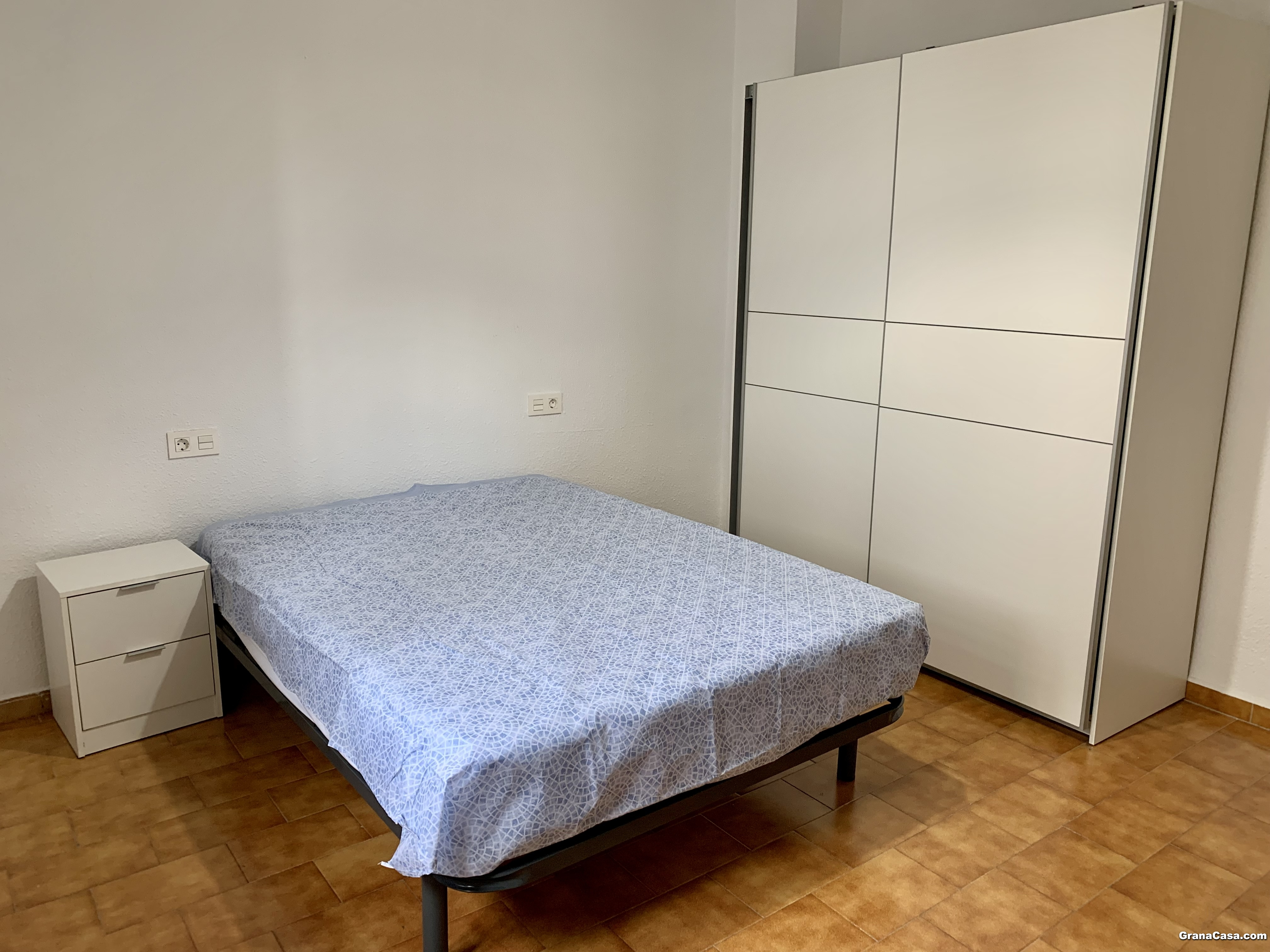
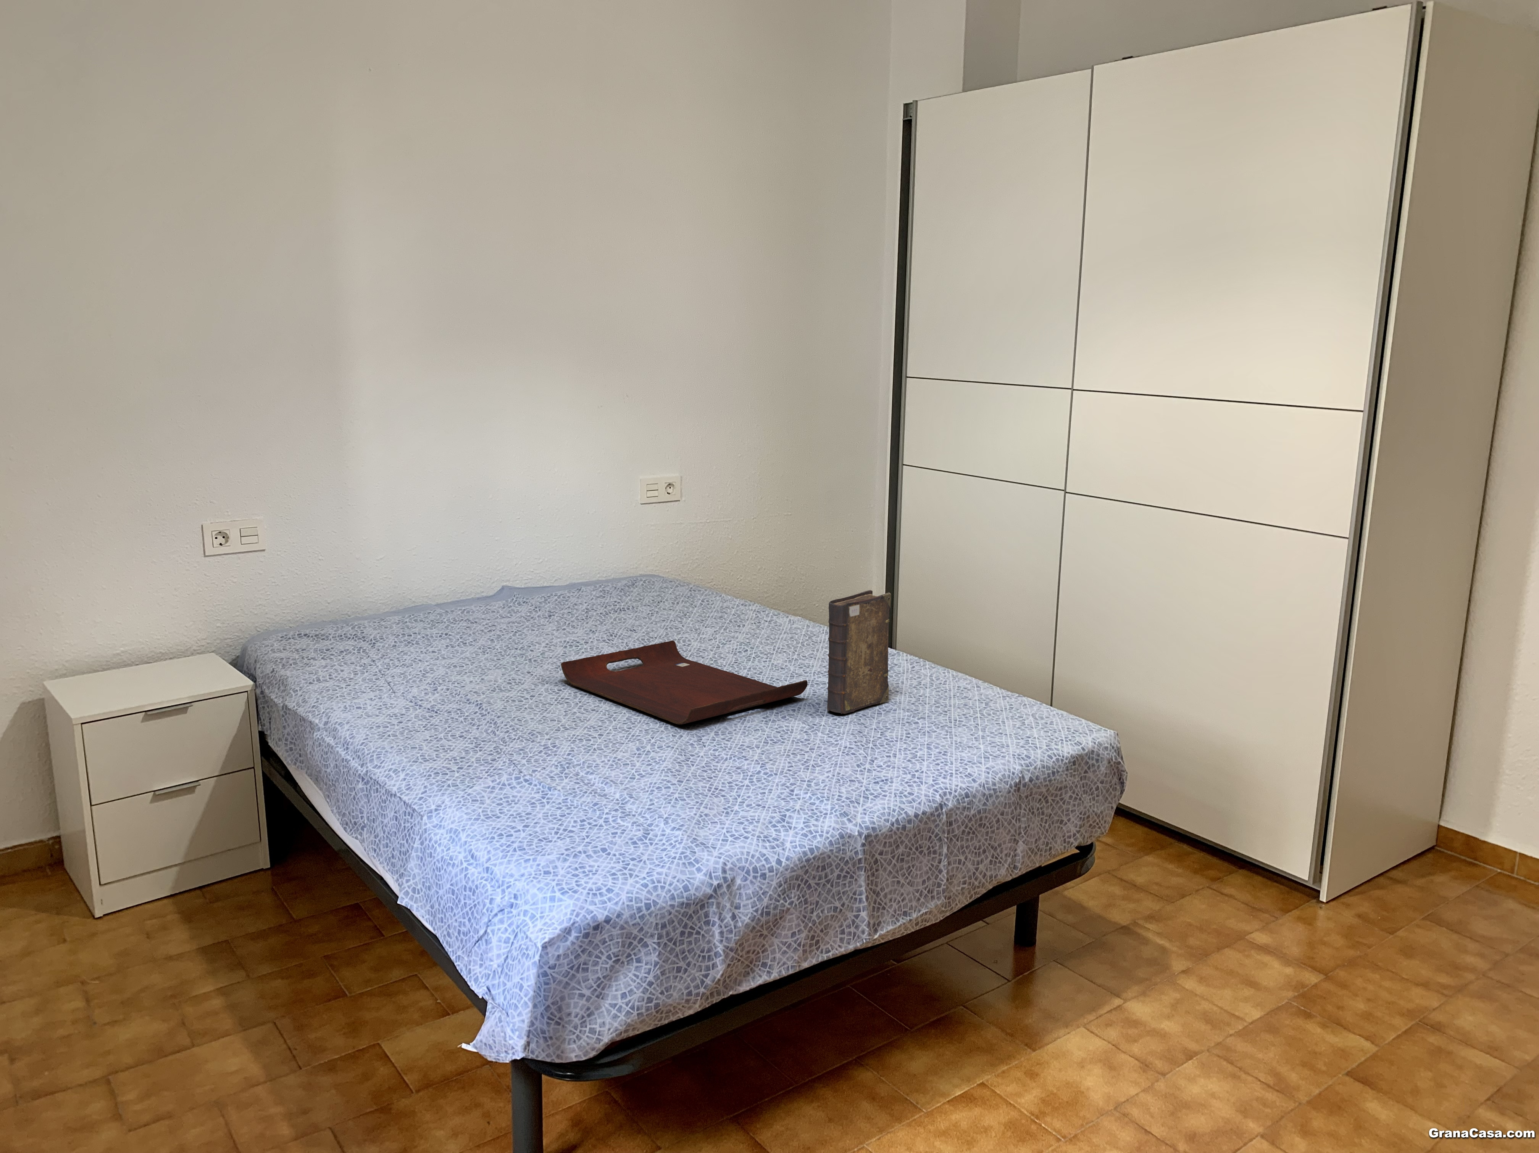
+ book (856, 650)
+ serving tray (682, 681)
